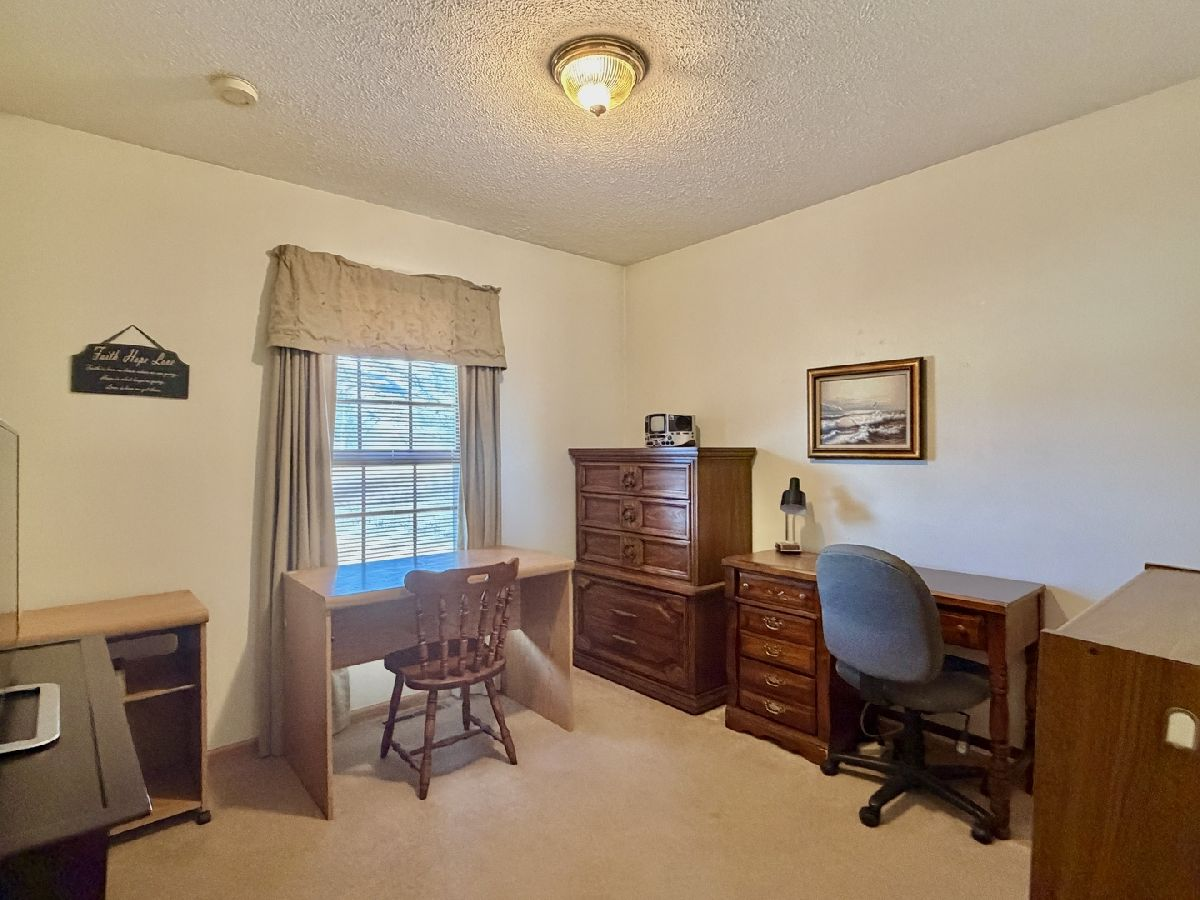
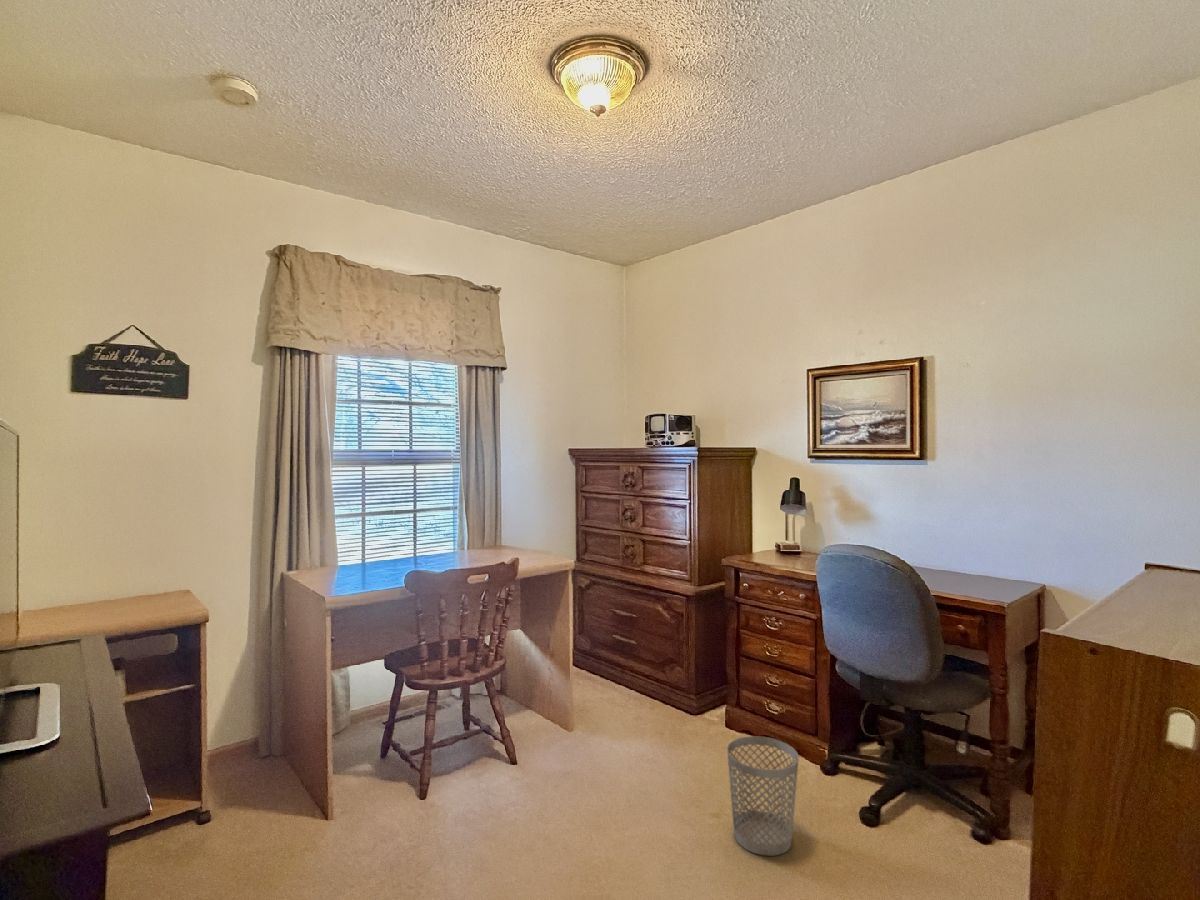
+ wastebasket (762, 794)
